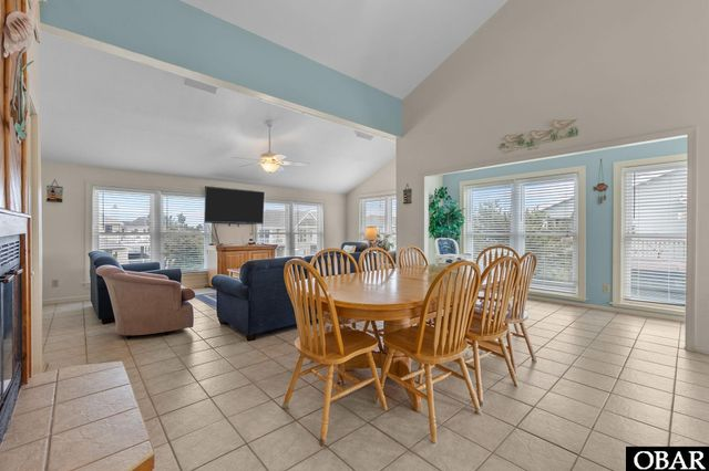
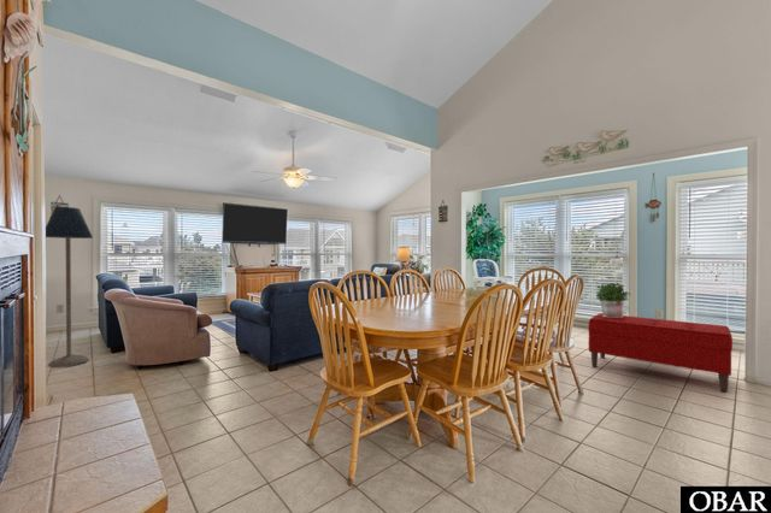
+ potted plant (614, 300)
+ bench (654, 347)
+ floor lamp (67, 284)
